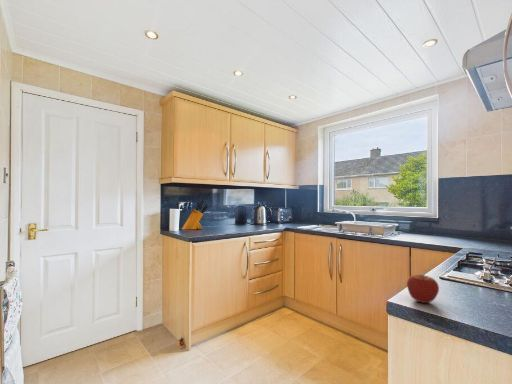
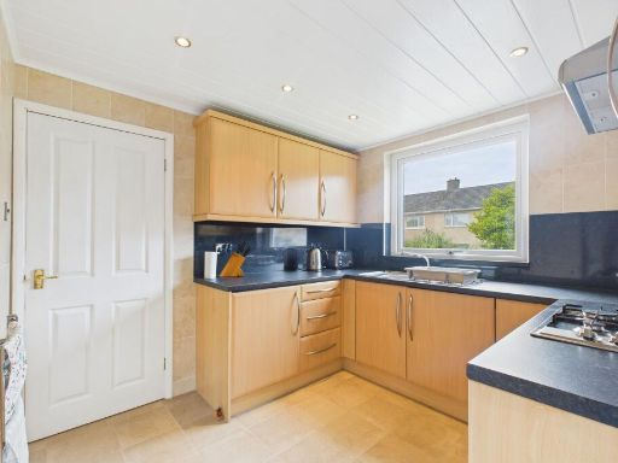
- apple (422, 287)
